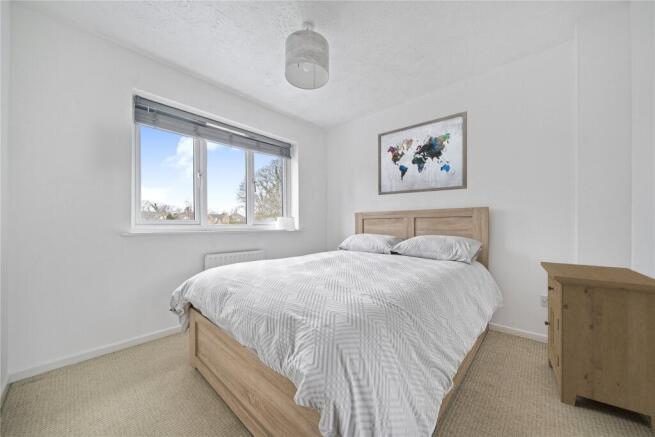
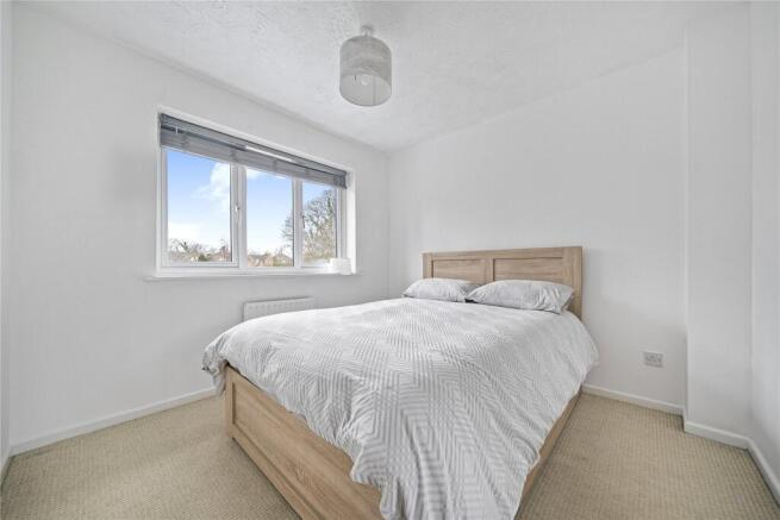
- wall art (417, 158)
- nightstand (593, 331)
